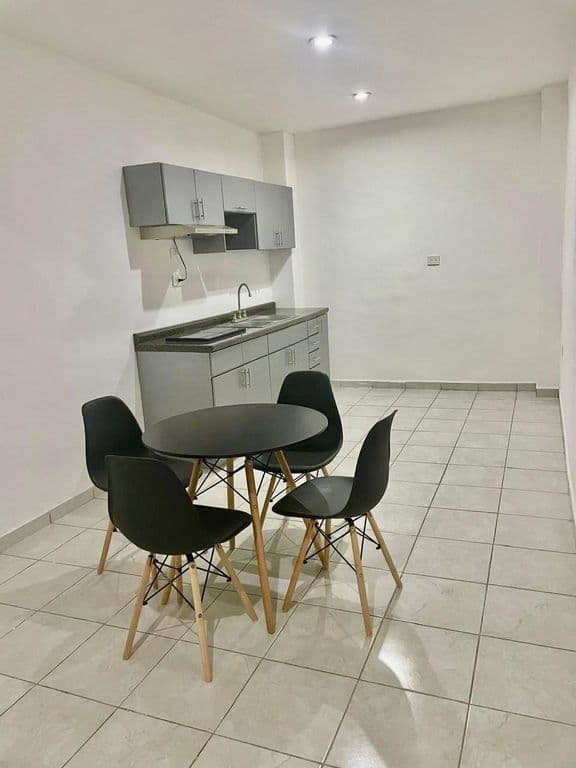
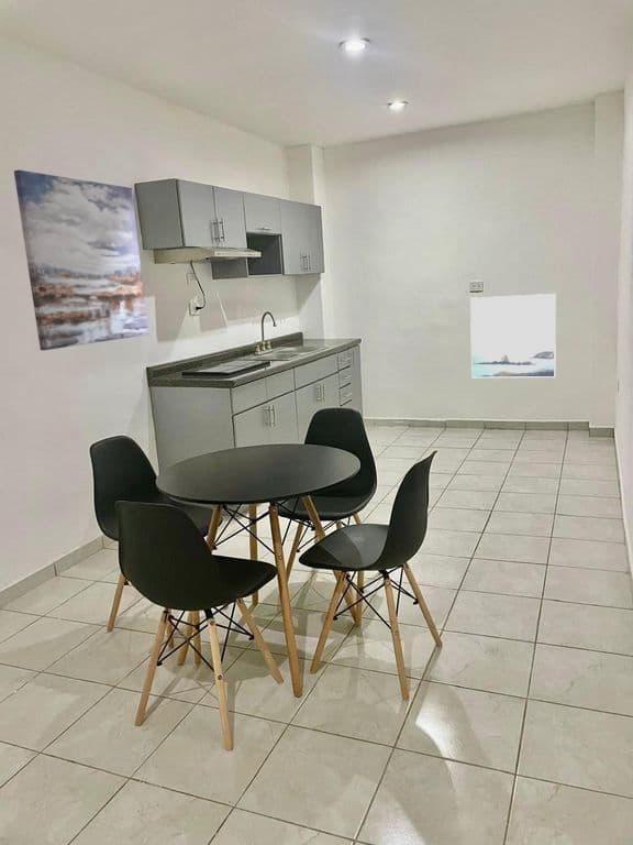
+ wall art (89, 262)
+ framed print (512, 337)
